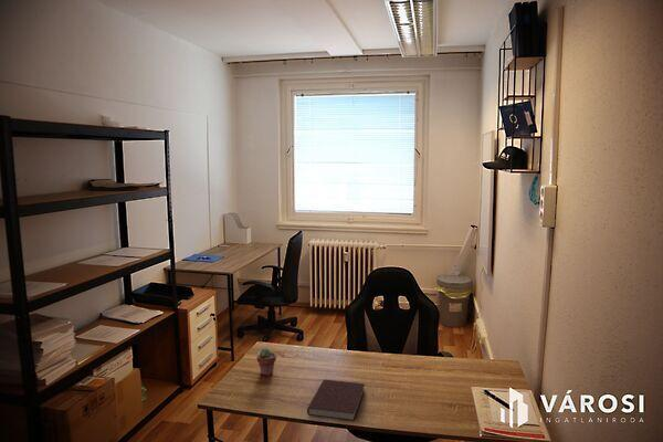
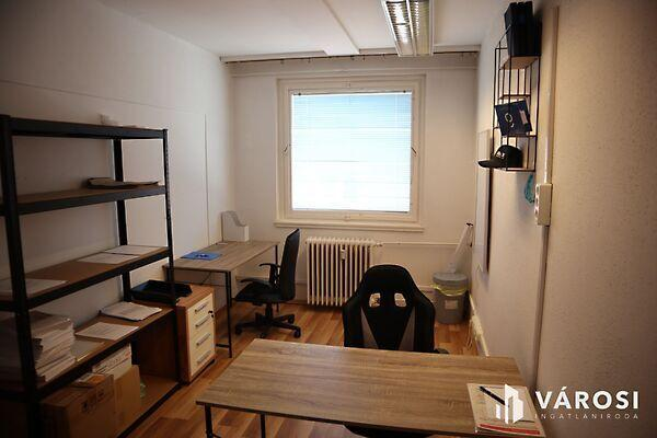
- notebook (337, 398)
- potted succulent (266, 360)
